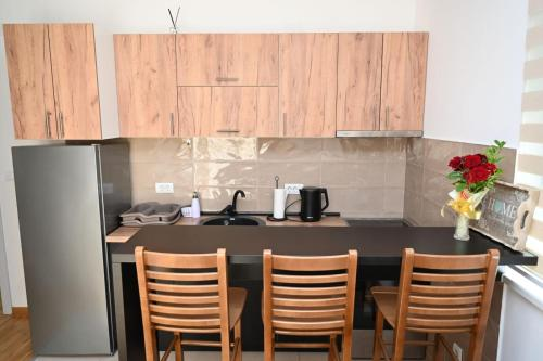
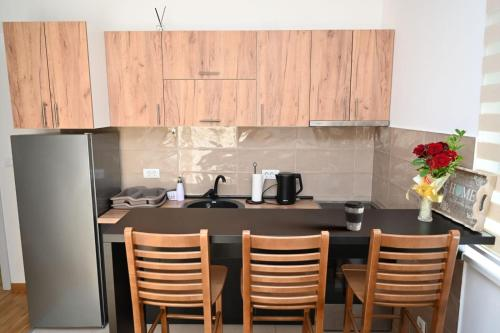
+ coffee cup (353, 215)
